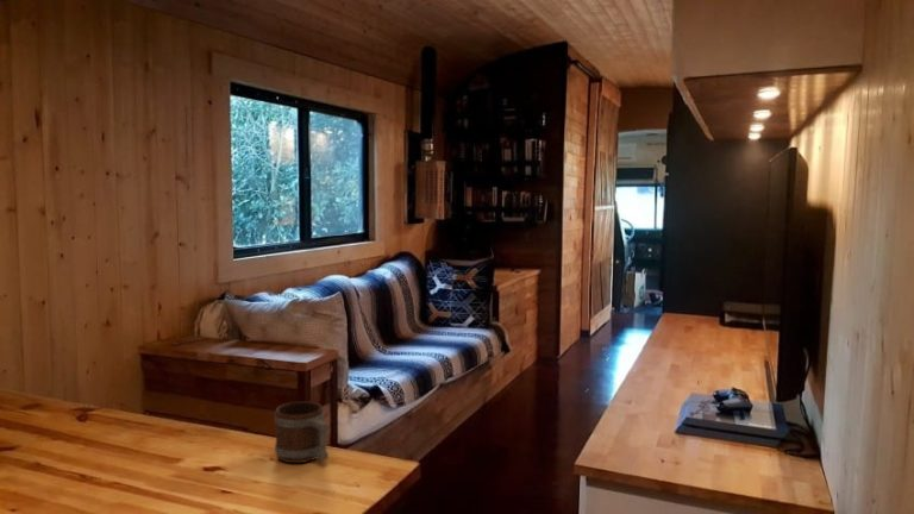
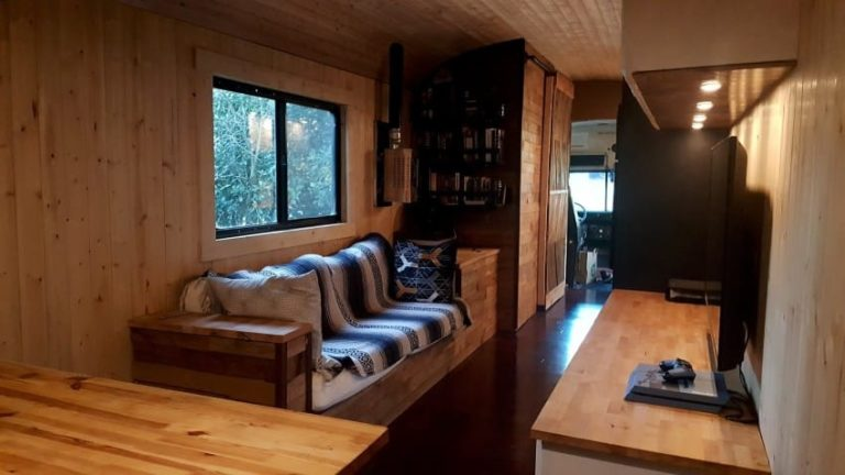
- mug (305, 433)
